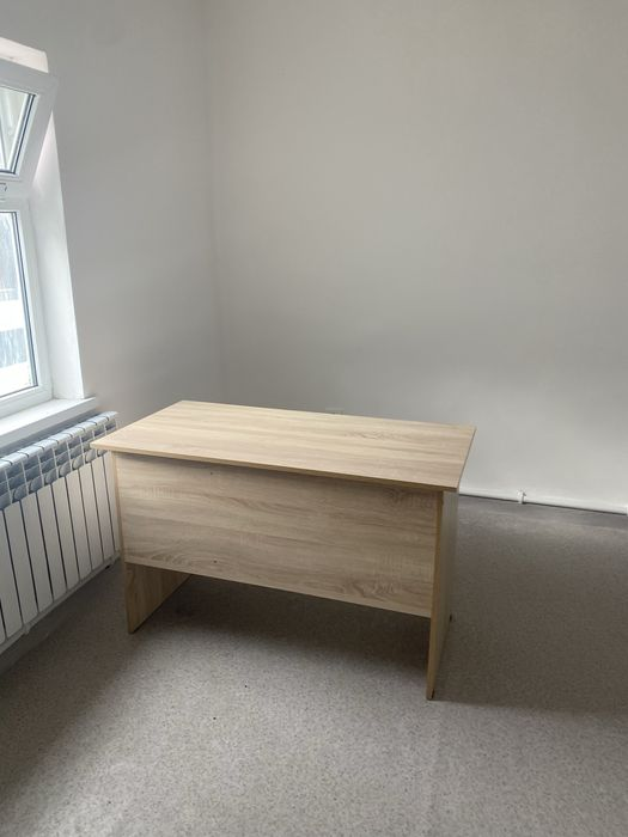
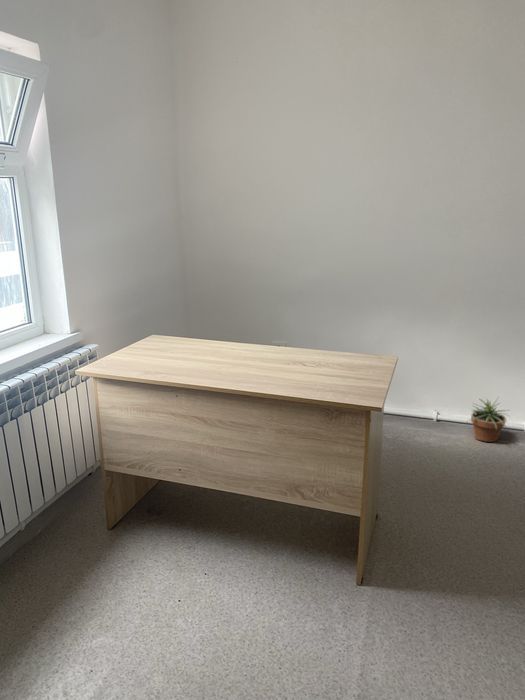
+ potted plant (489, 418)
